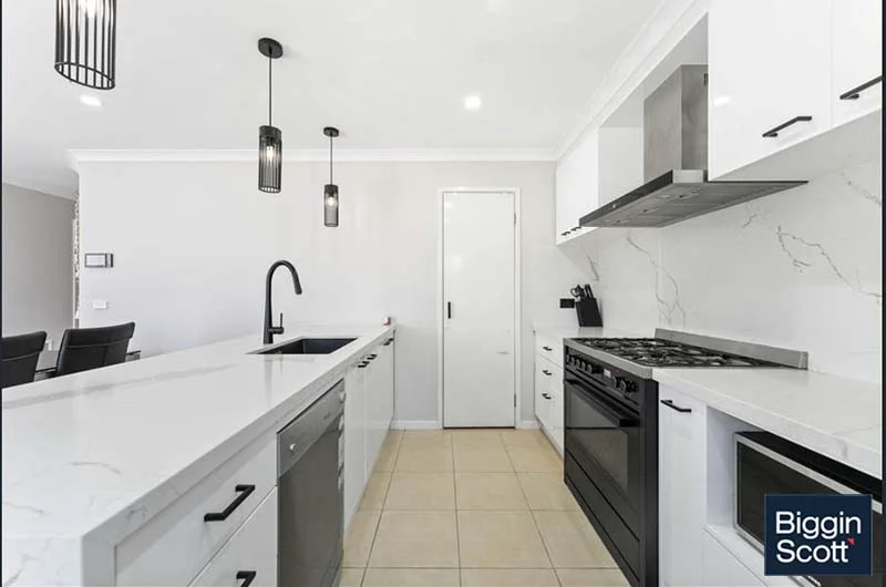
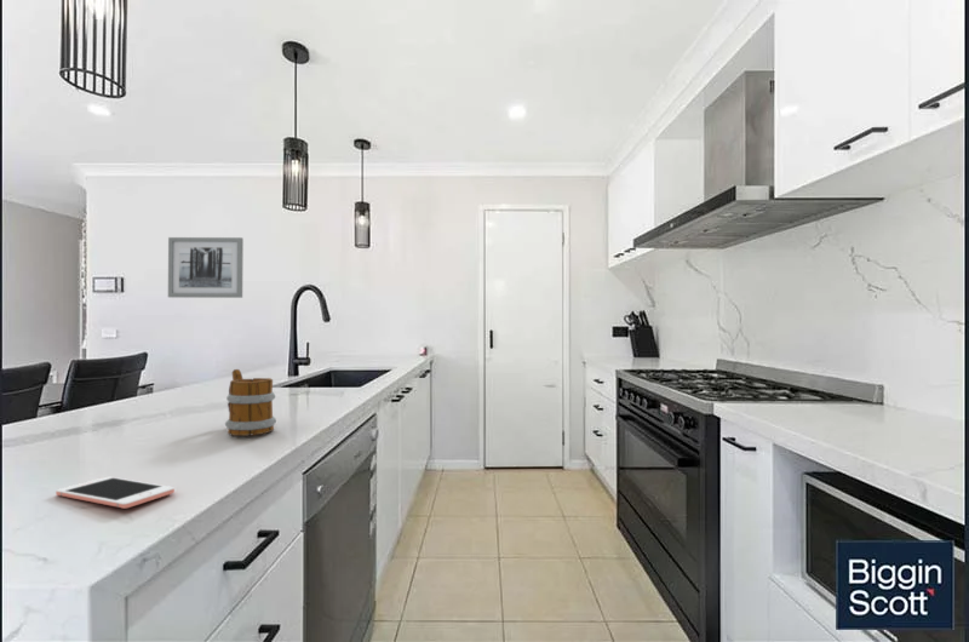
+ wall art (205, 266)
+ cell phone (115, 491)
+ mug (246, 400)
